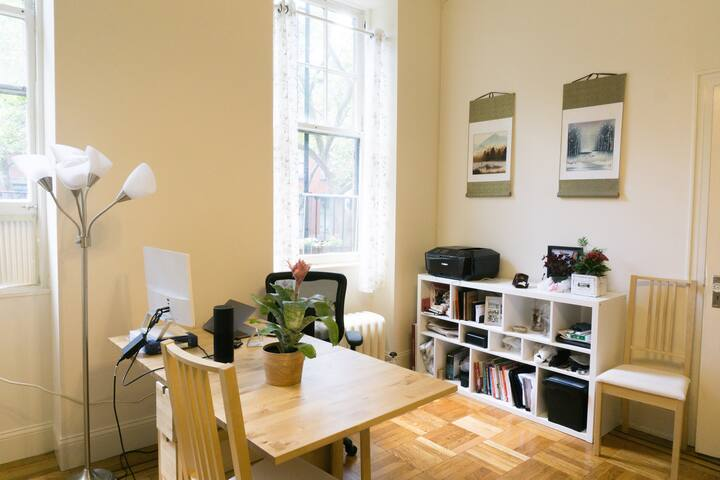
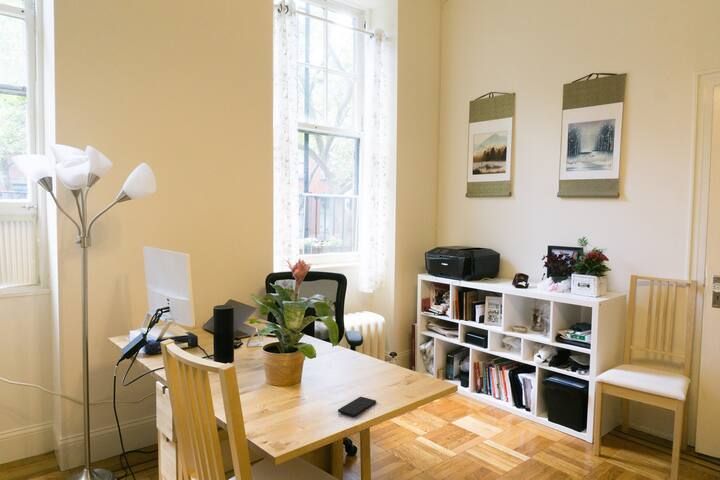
+ smartphone (357, 406)
